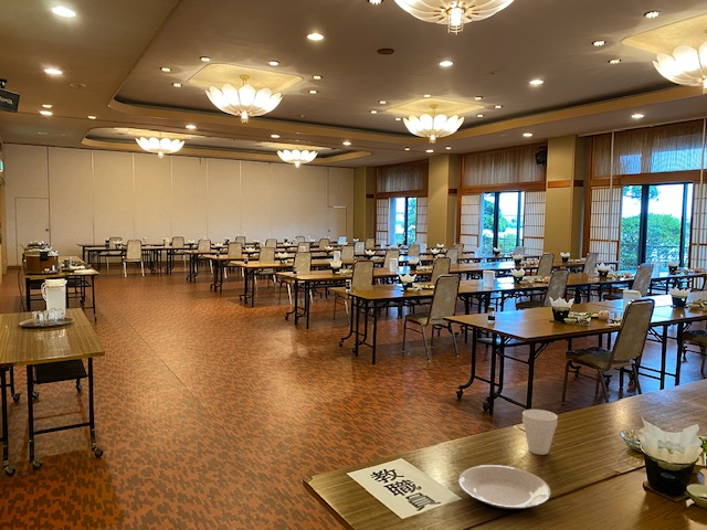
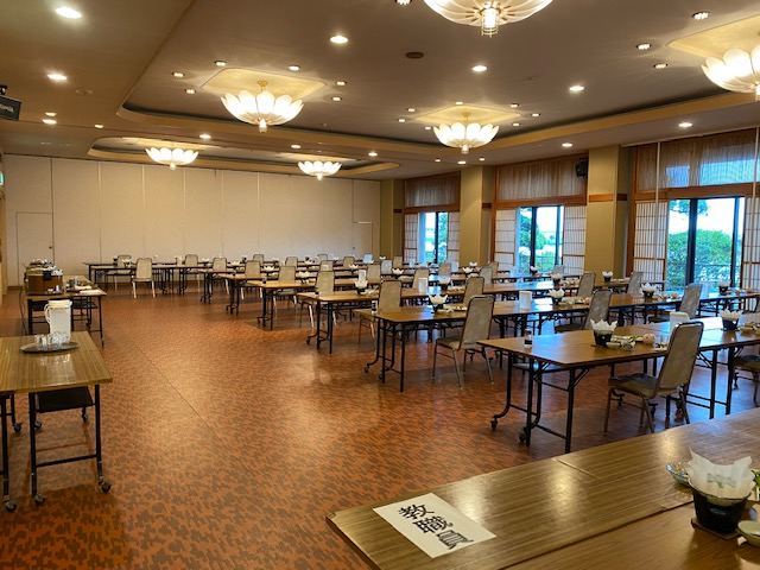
- plate (503, 490)
- cup (539, 432)
